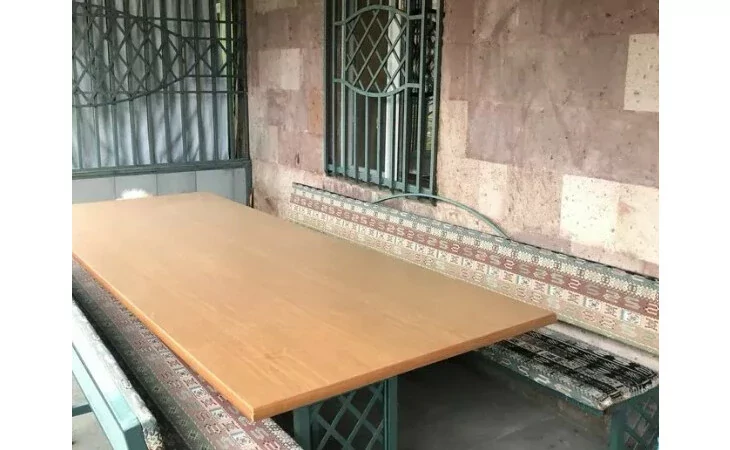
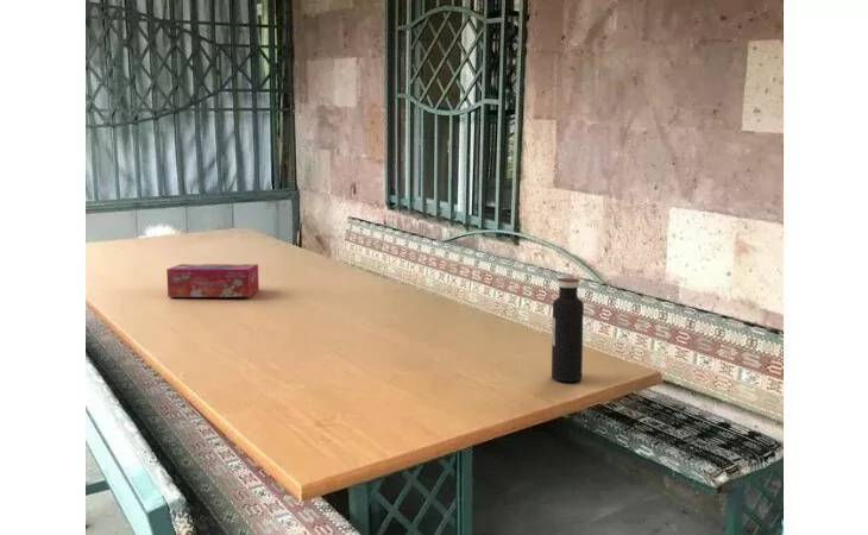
+ tissue box (214, 279)
+ water bottle (567, 328)
